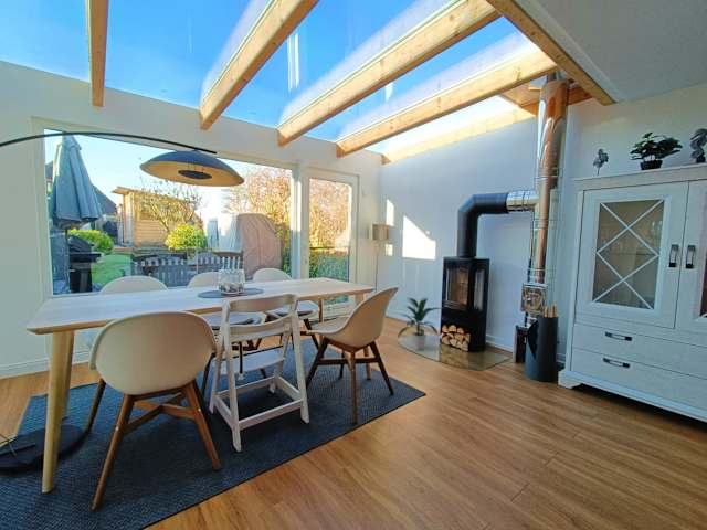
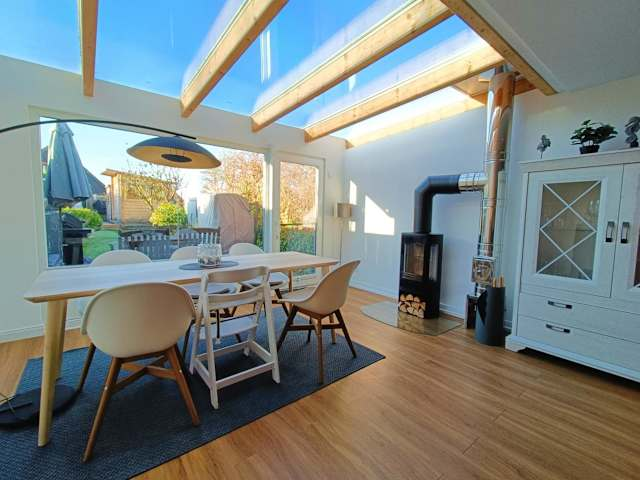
- indoor plant (416, 321)
